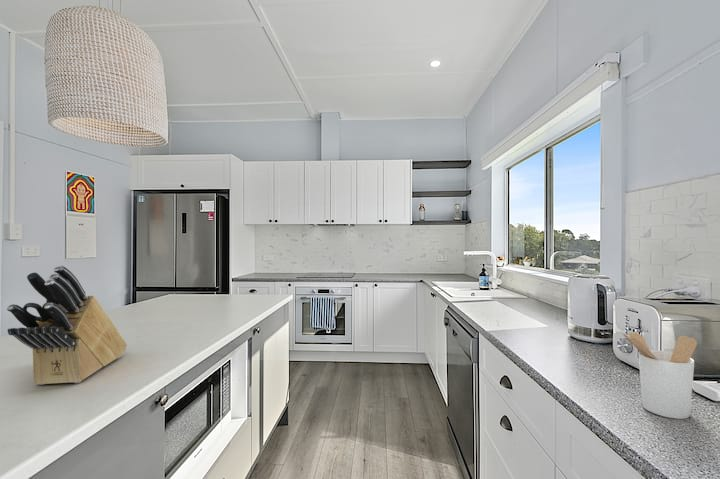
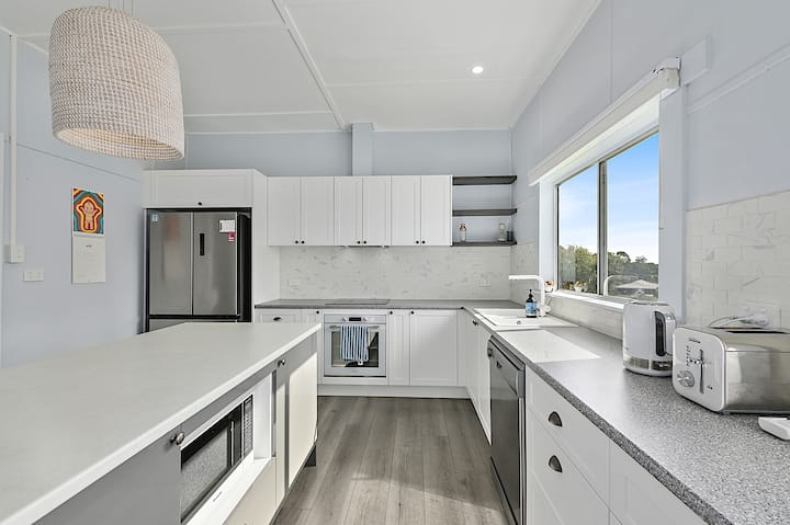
- knife block (75, 318)
- utensil holder (654, 370)
